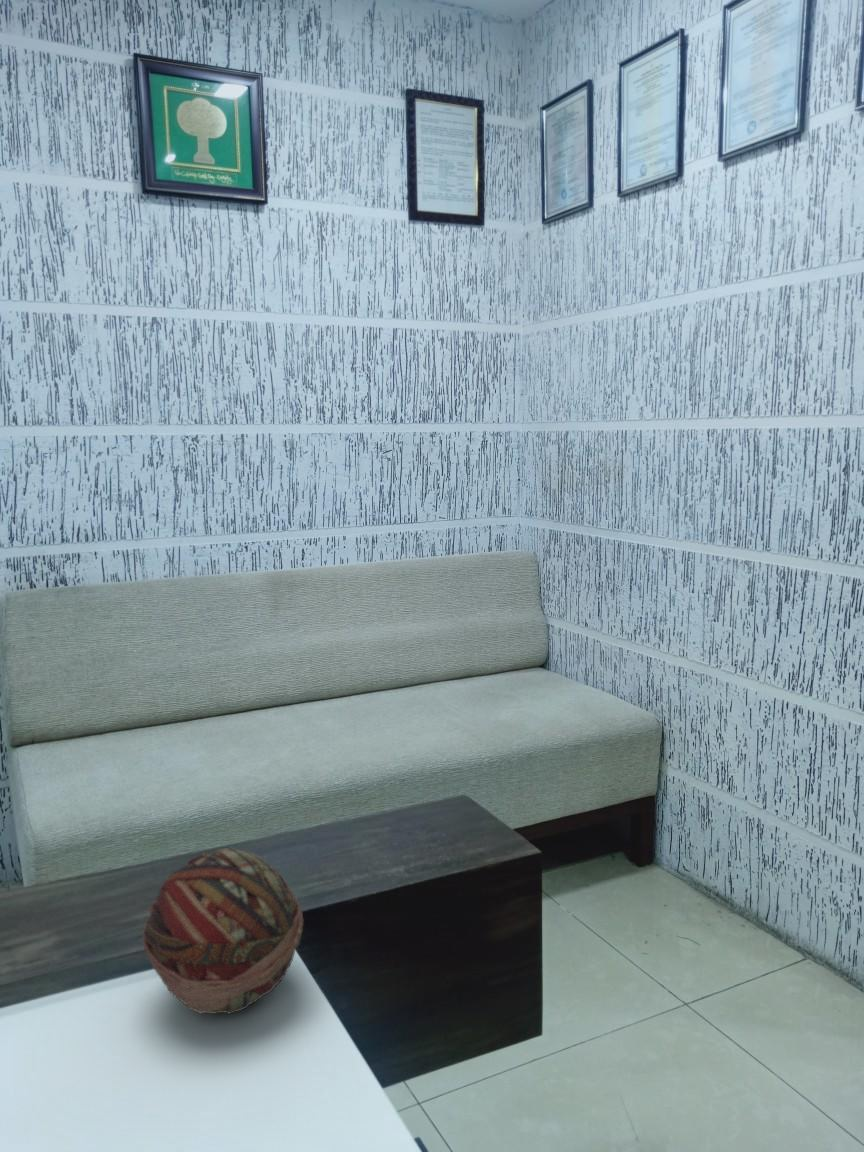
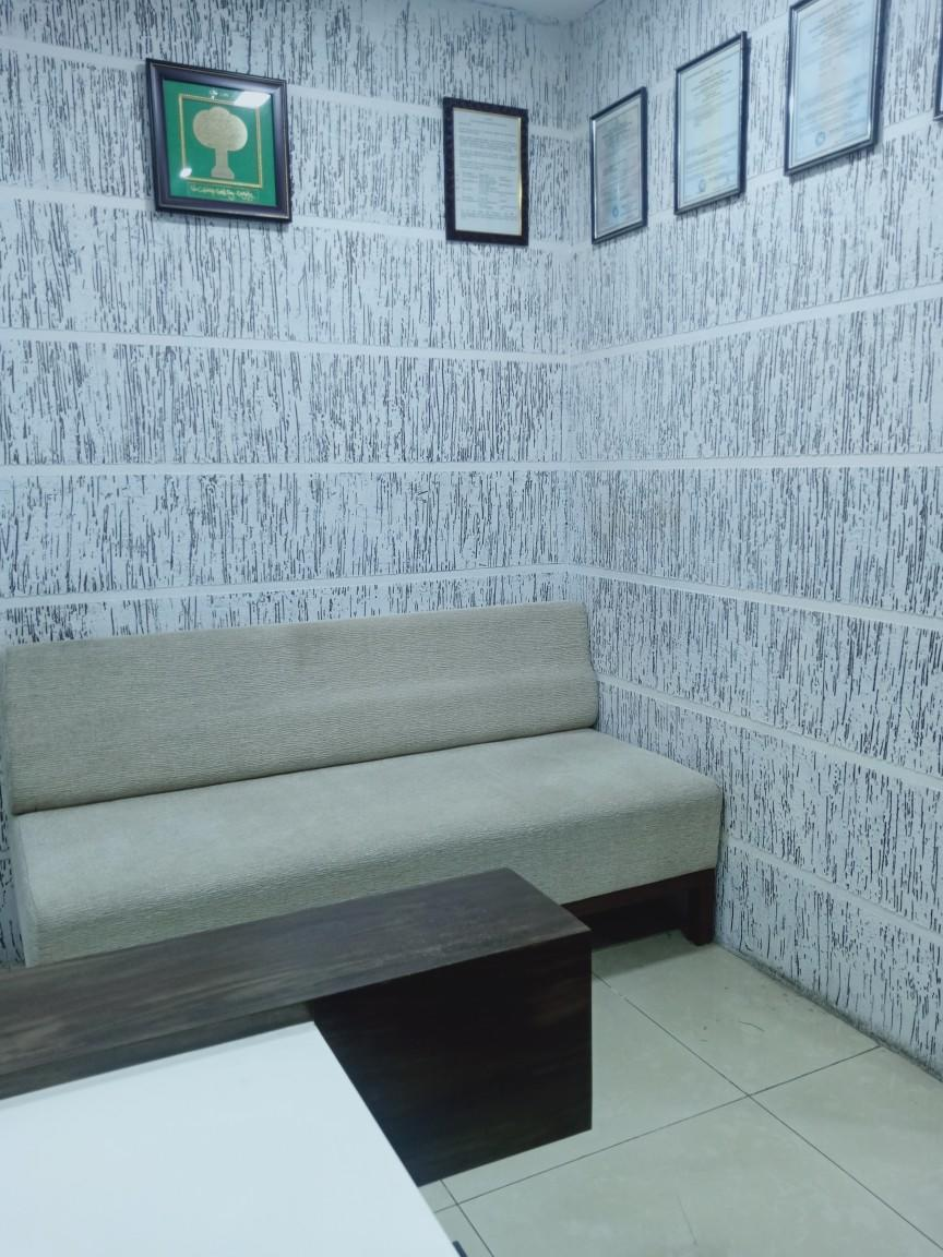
- decorative ball (224, 928)
